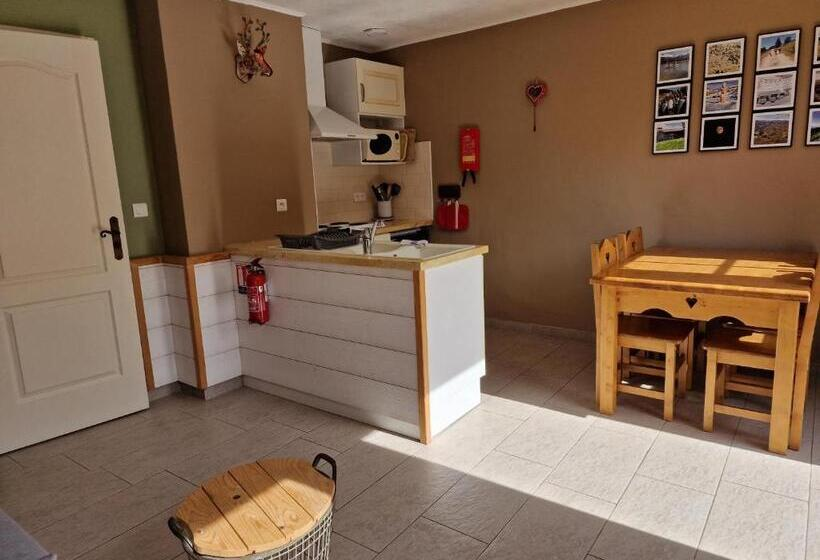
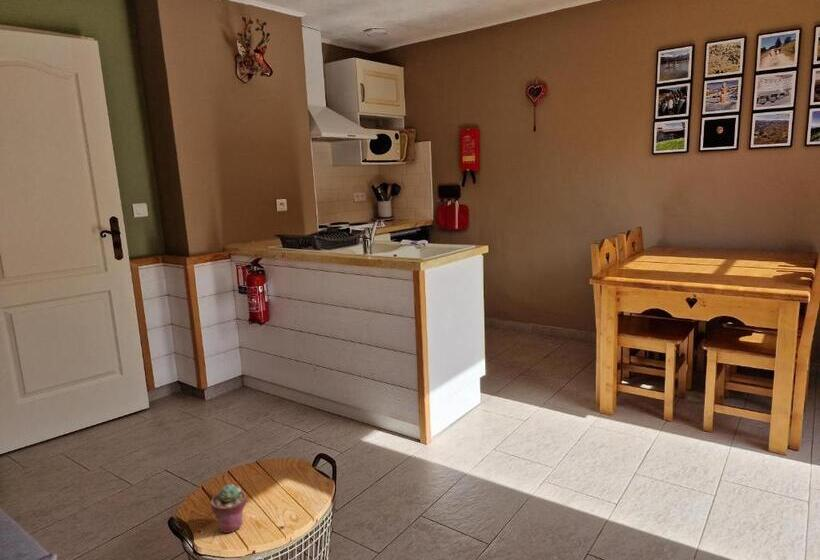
+ potted succulent (229, 506)
